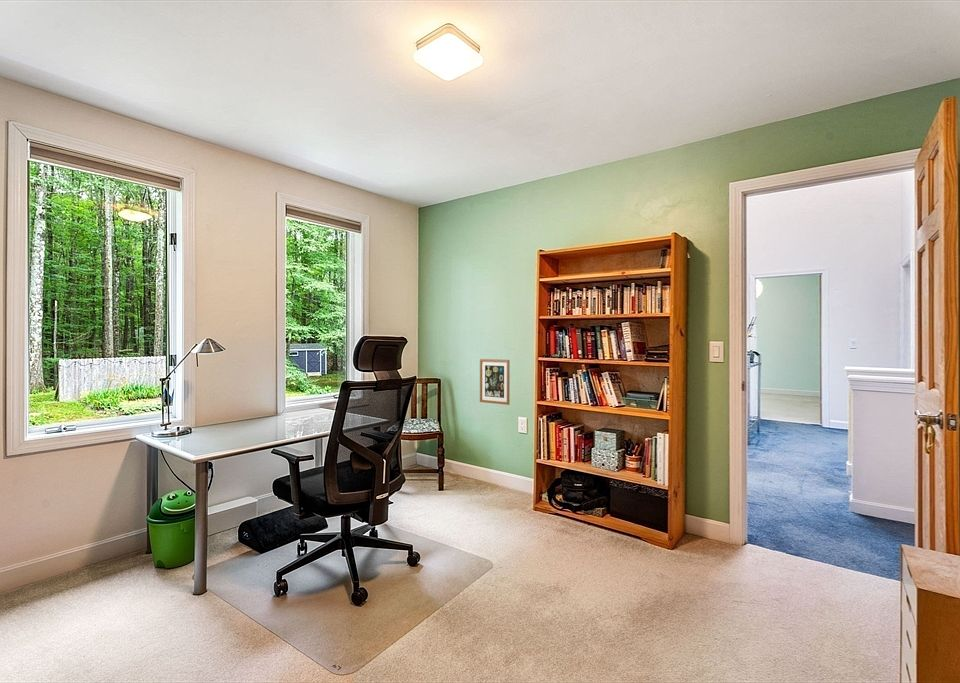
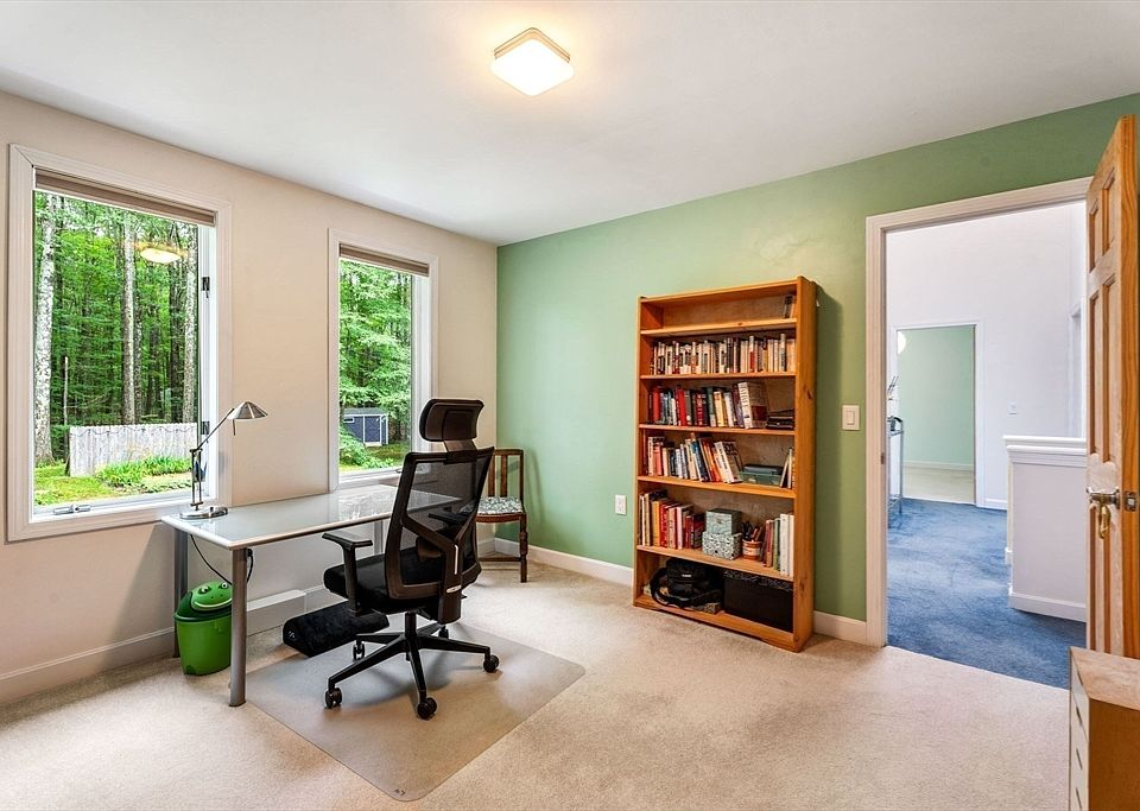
- wall art (494, 381)
